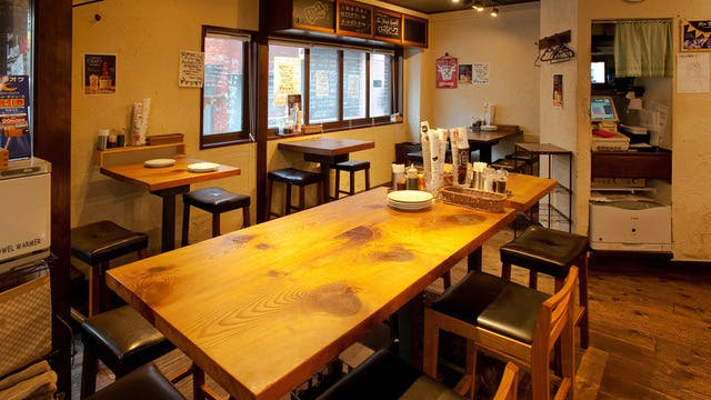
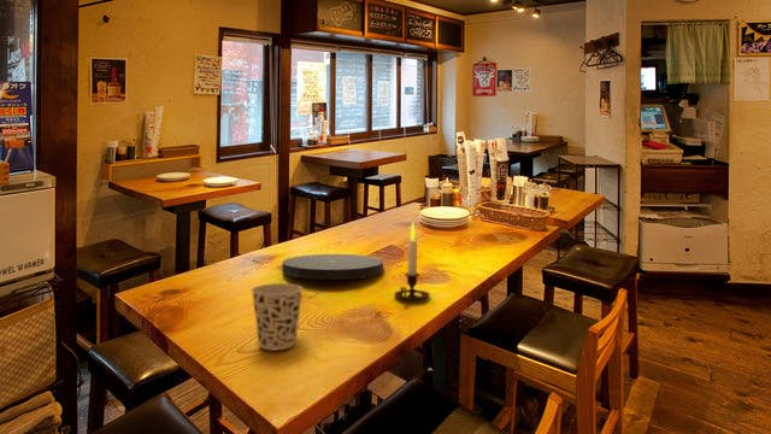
+ candle (410, 259)
+ plate (332, 265)
+ cup (277, 316)
